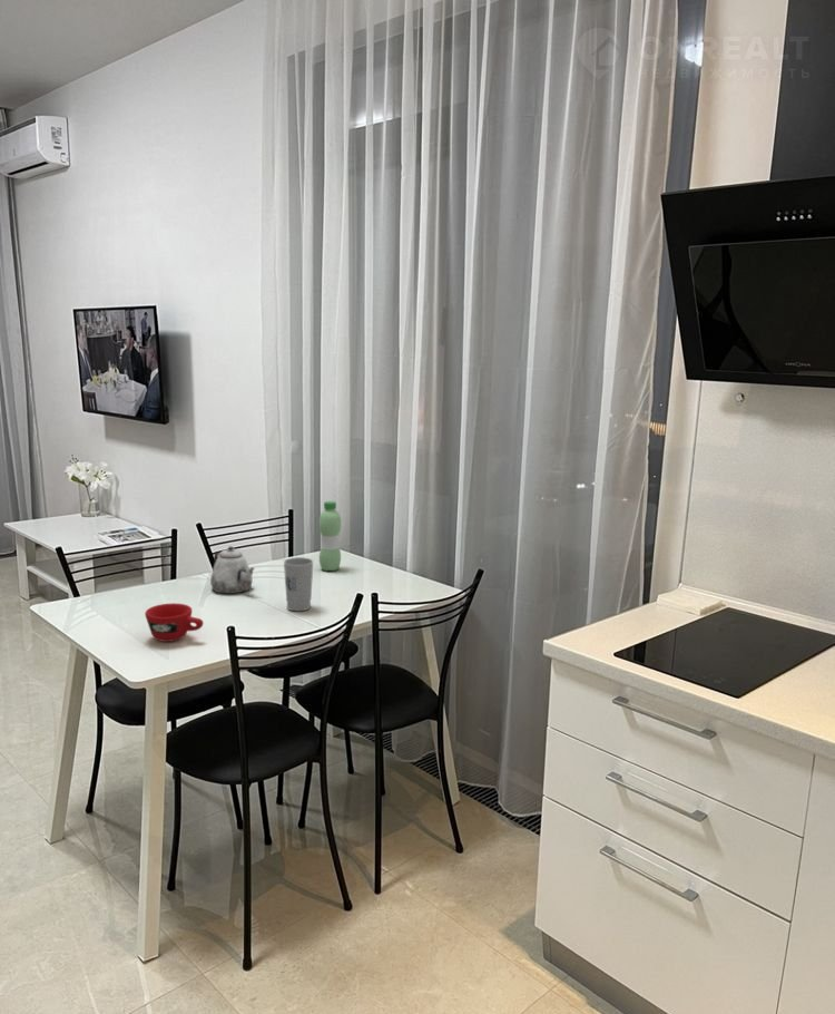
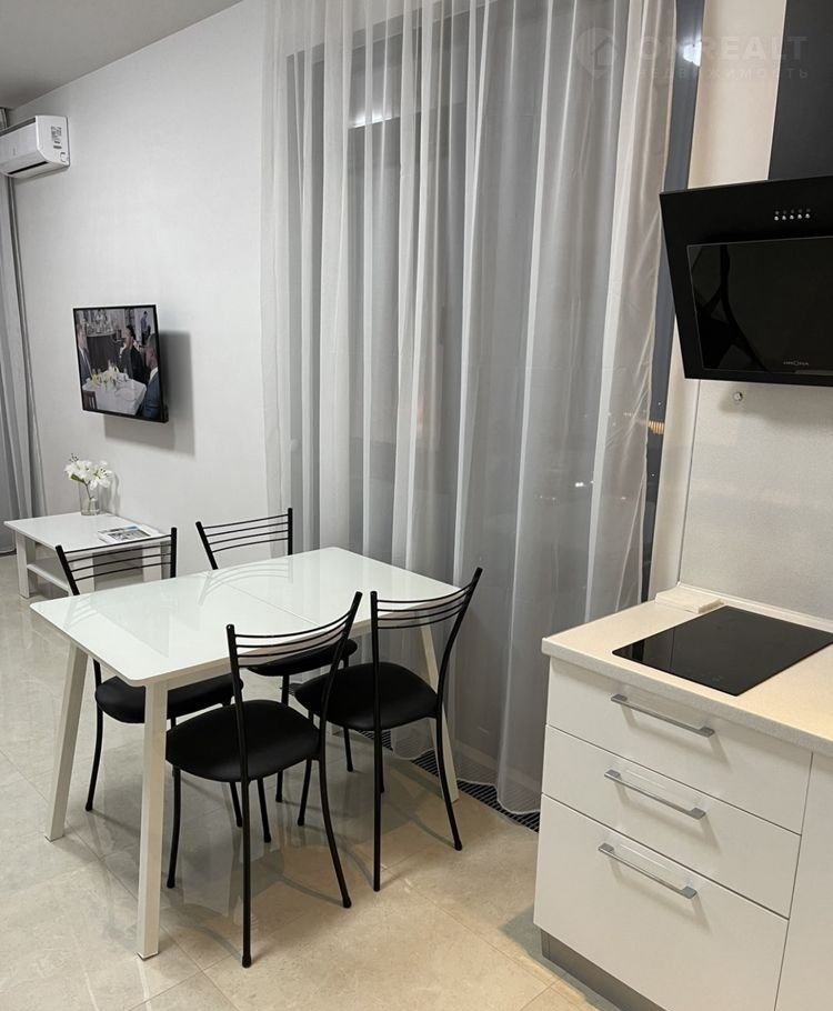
- cup (298, 584)
- teapot (233, 568)
- water bottle (330, 536)
- cup (175, 624)
